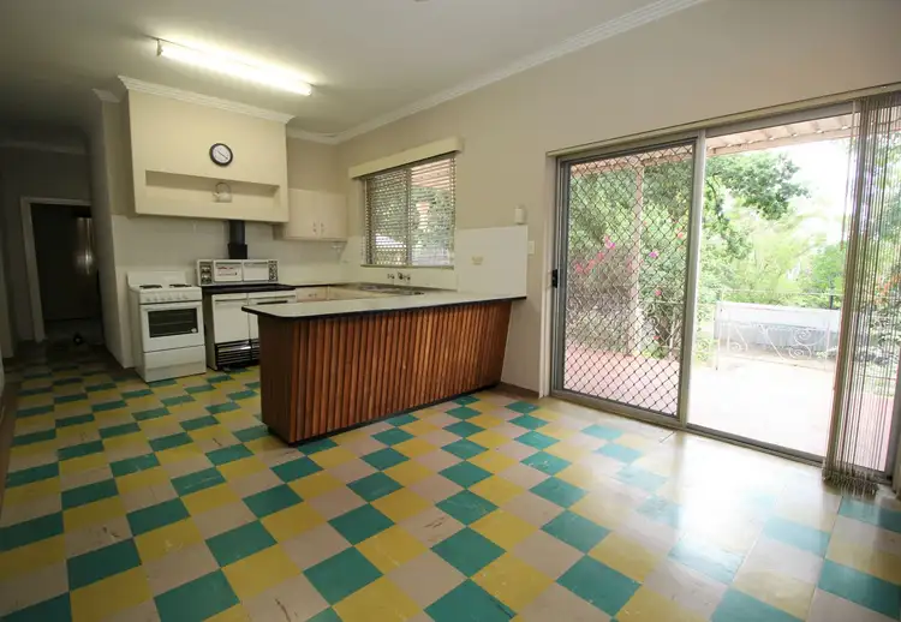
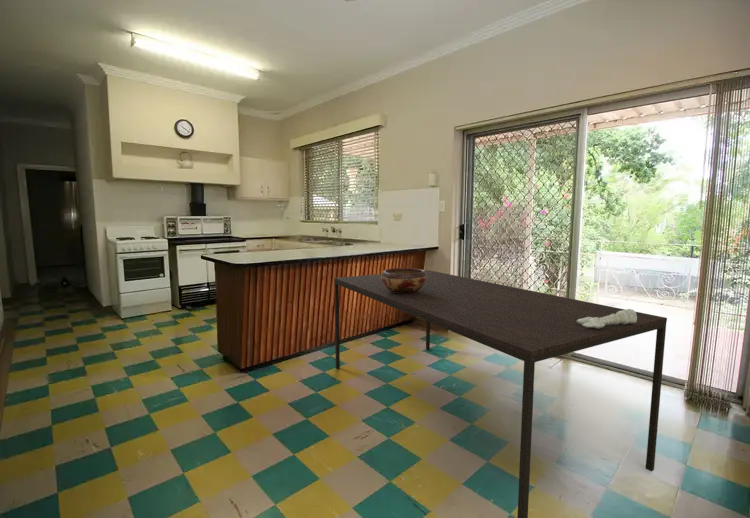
+ decorative bowl (403, 280)
+ dining table (462, 335)
+ candlestick (604, 317)
